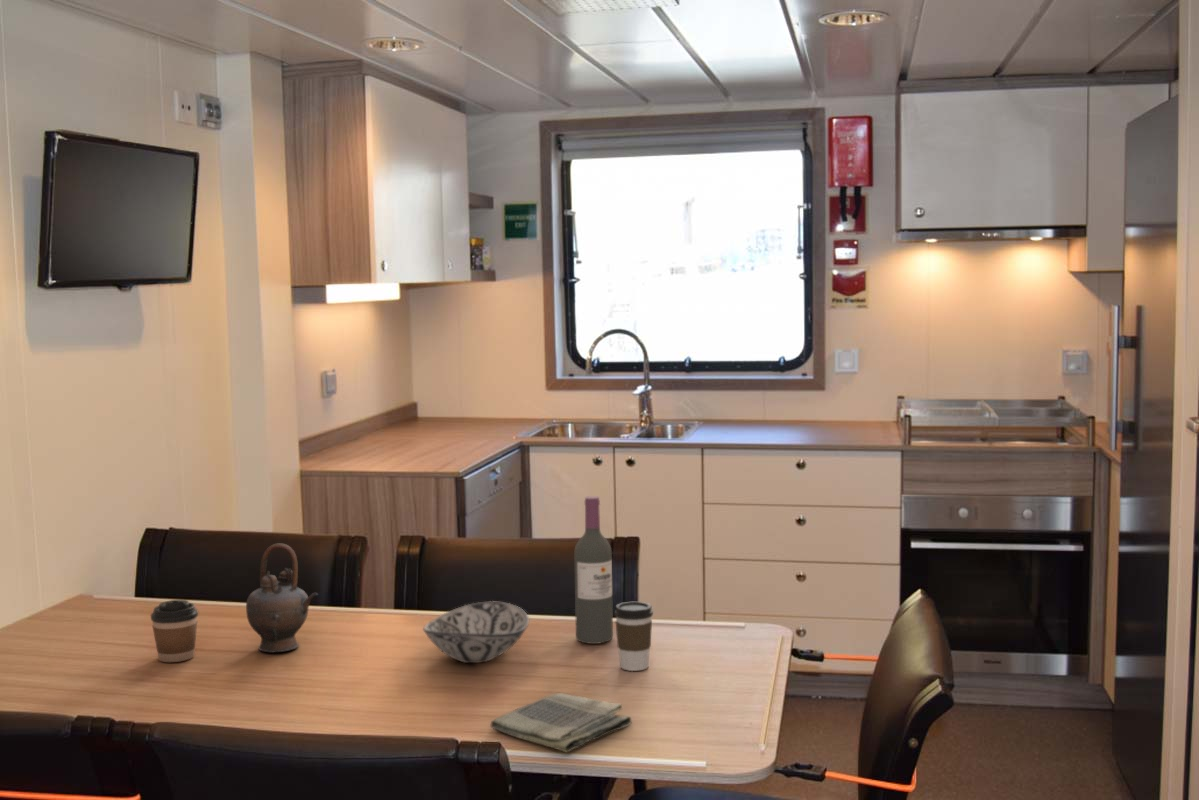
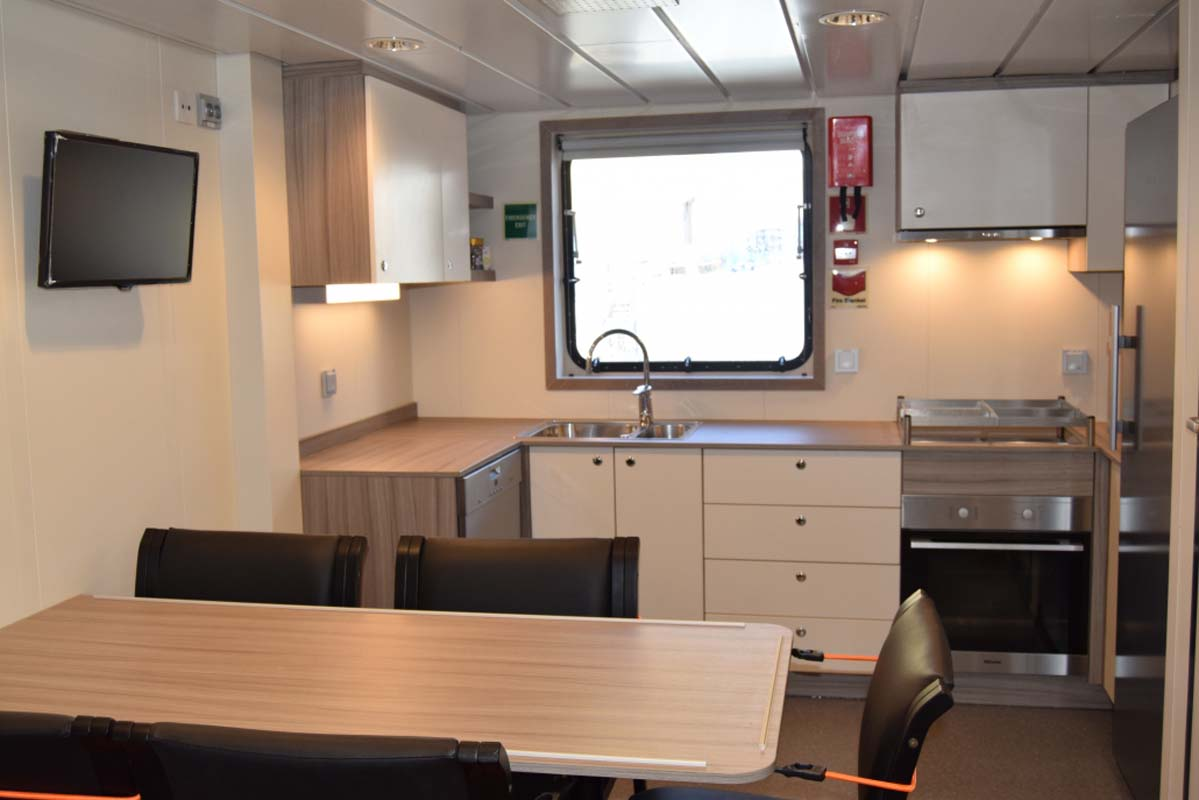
- coffee cup (634, 636)
- dish towel (562, 718)
- coffee cup (175, 628)
- teapot (283, 597)
- wine bottle (593, 568)
- decorative bowl (476, 636)
